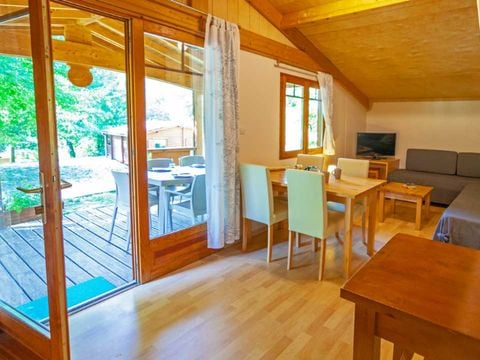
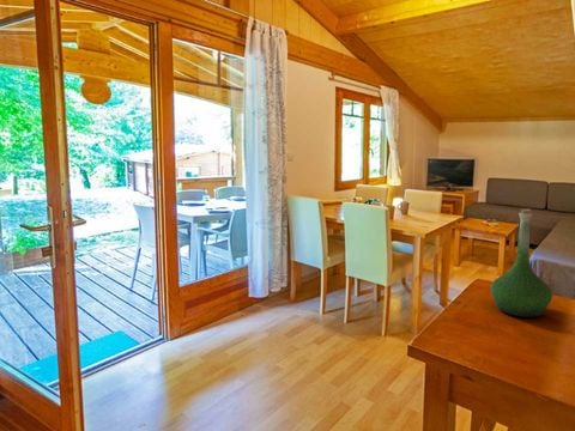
+ vase (522, 260)
